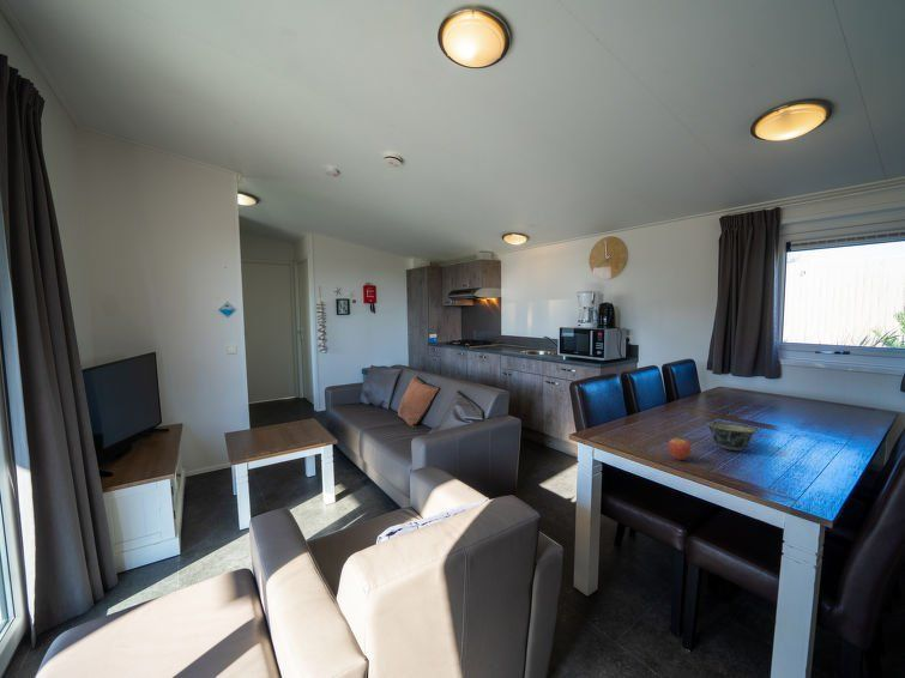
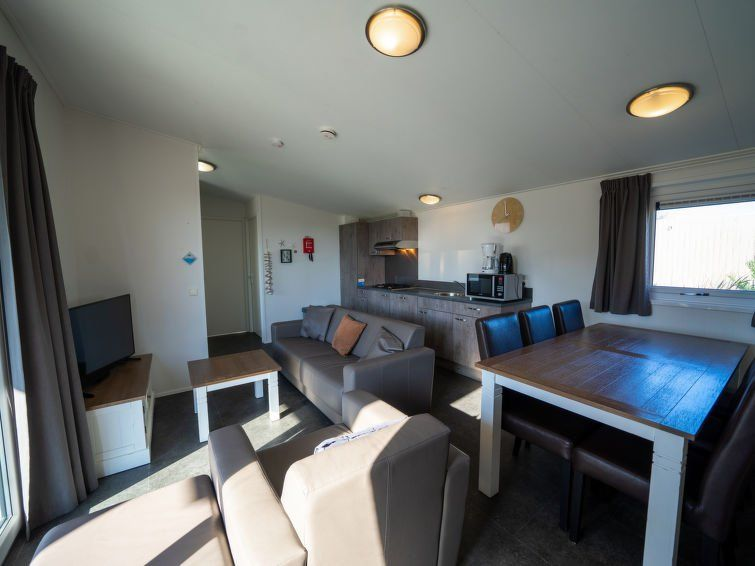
- bowl (730, 436)
- fruit (678, 447)
